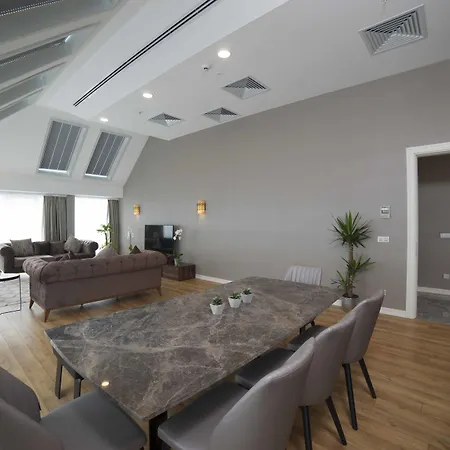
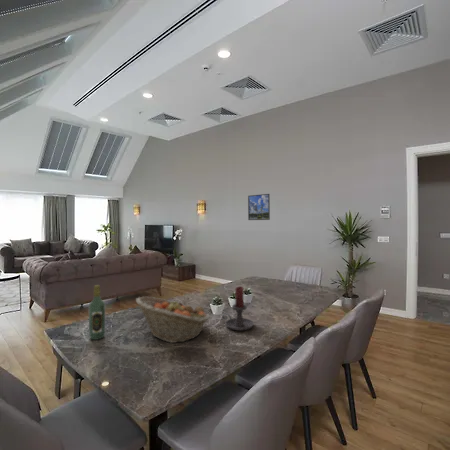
+ wine bottle (97, 311)
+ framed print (258, 207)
+ candle holder (236, 305)
+ fruit basket (172, 314)
